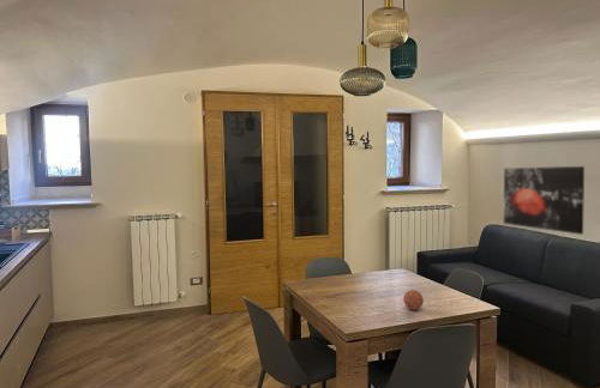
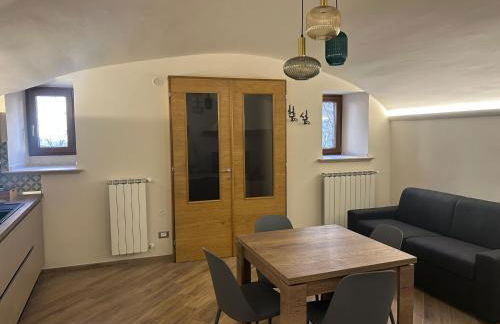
- wall art (539, 198)
- decorative ball (413, 299)
